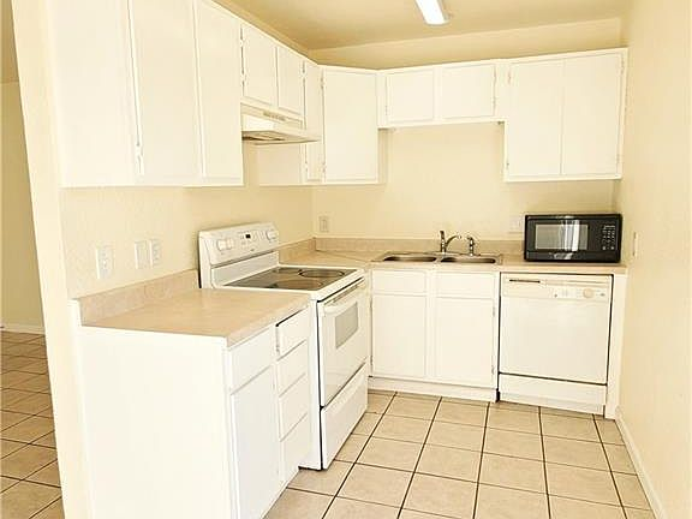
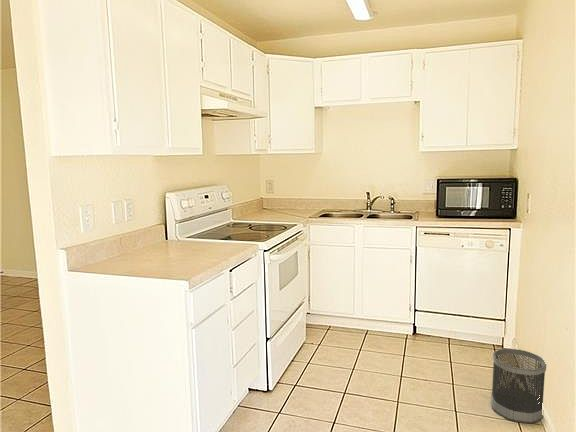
+ wastebasket (517, 384)
